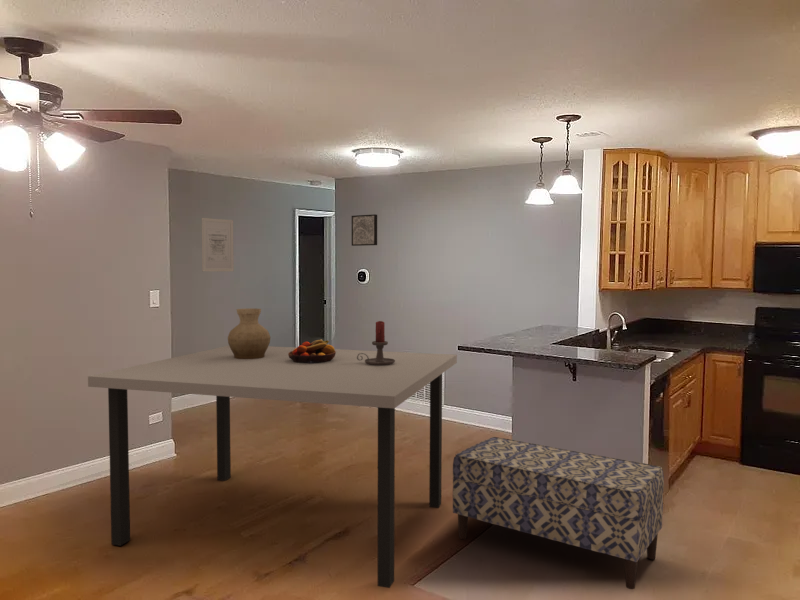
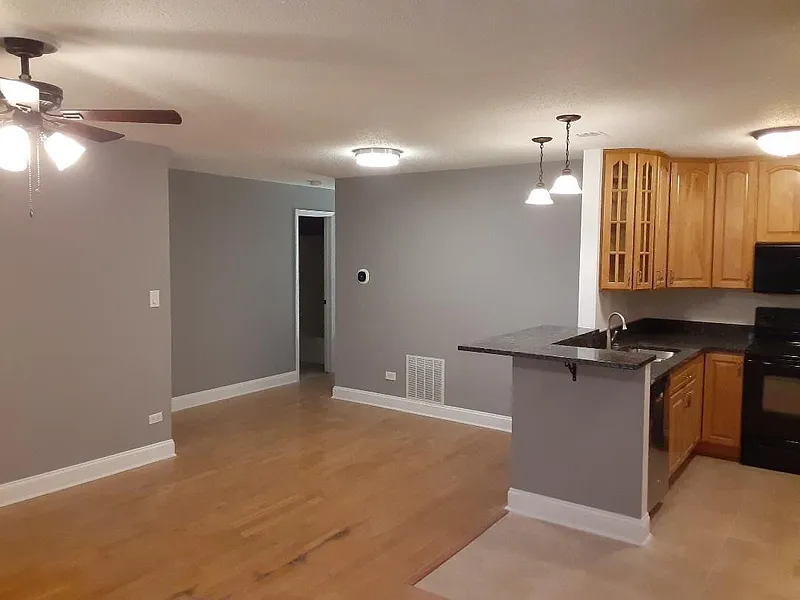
- candle holder (375, 341)
- vase (249, 332)
- wall art (218, 245)
- wall art (364, 230)
- fruit bowl (312, 349)
- bench (554, 504)
- dining table (296, 401)
